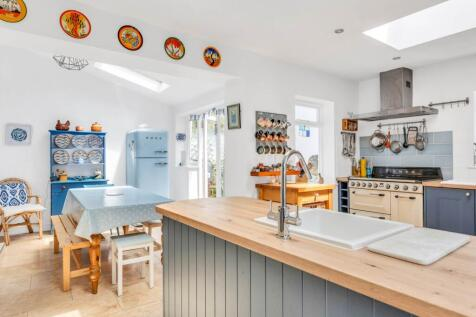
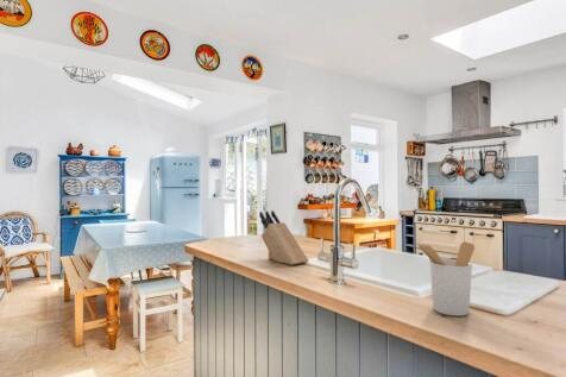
+ utensil holder (442, 275)
+ knife block (281, 235)
